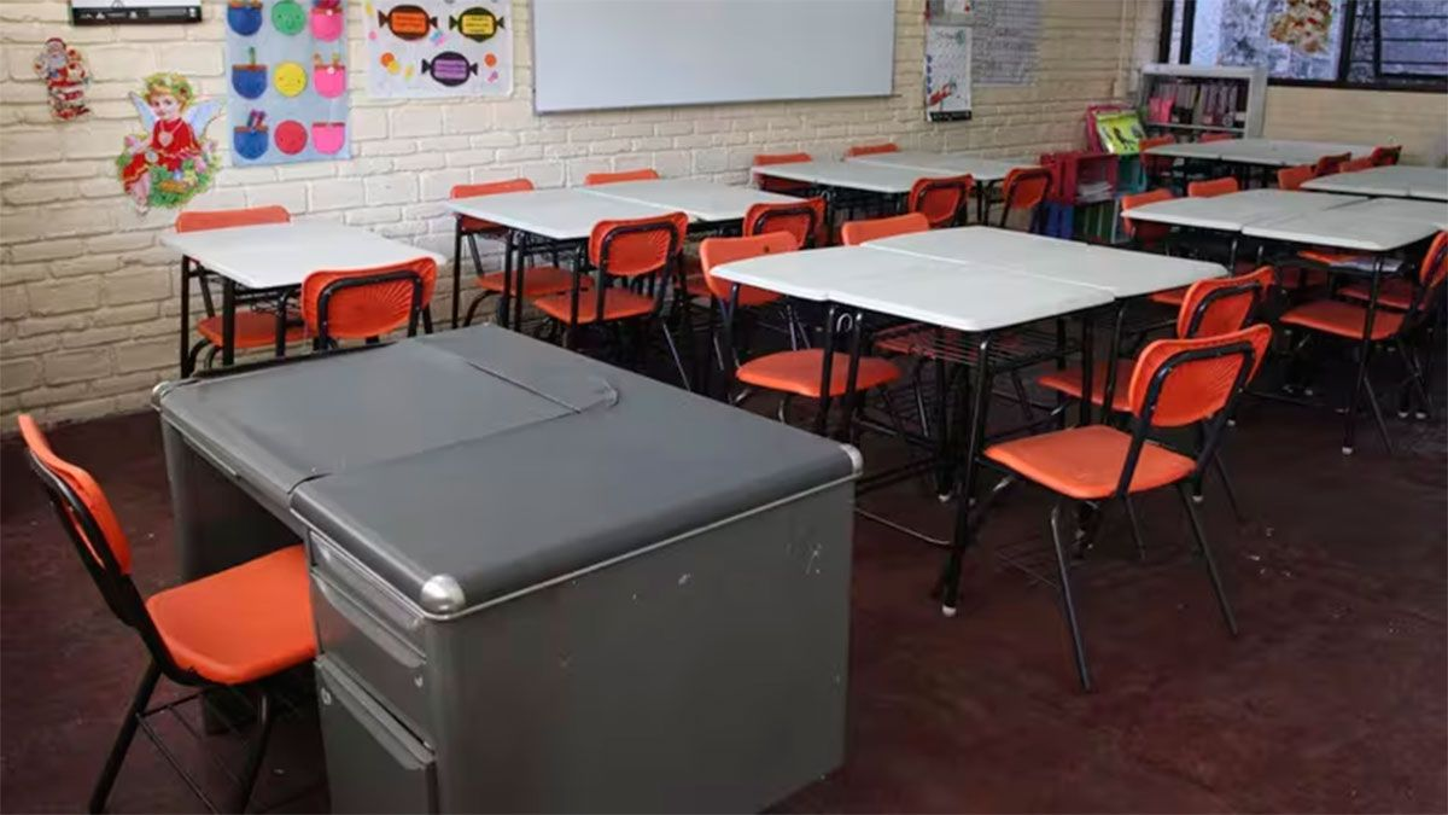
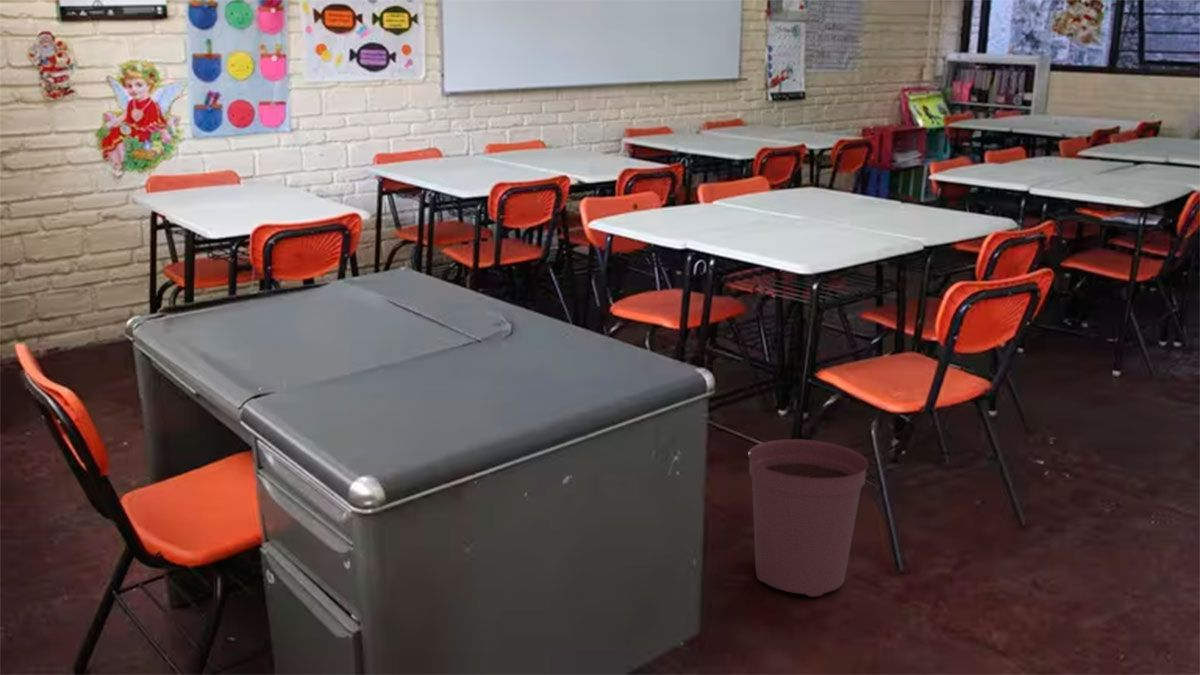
+ plant pot (803, 518)
